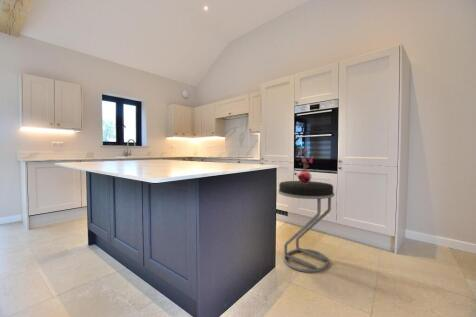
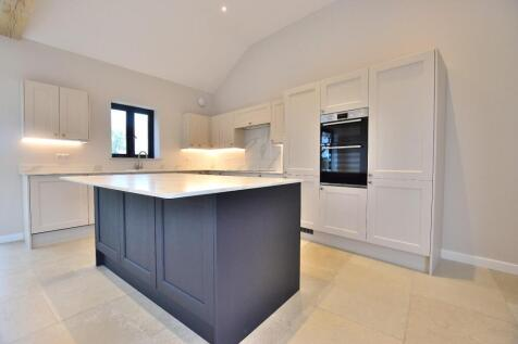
- stool (306, 223)
- potted plant (304, 165)
